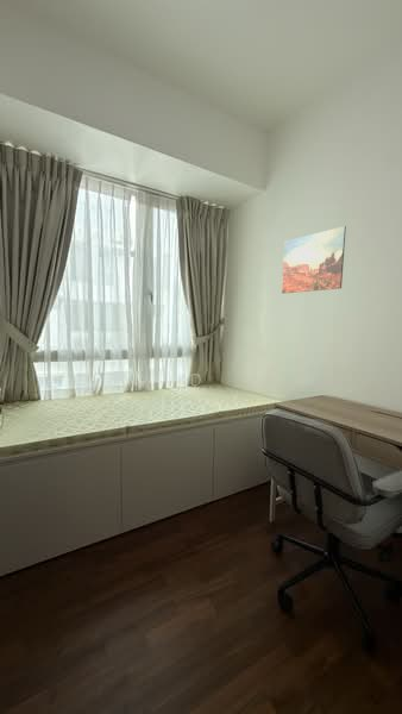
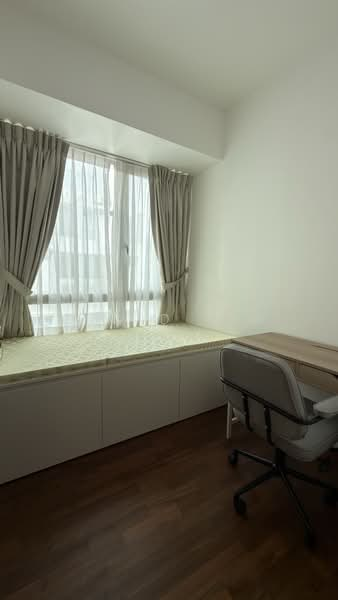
- wall art (310, 263)
